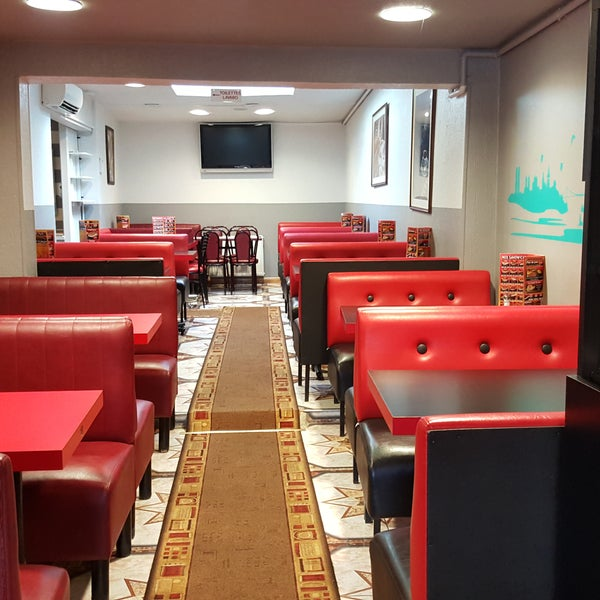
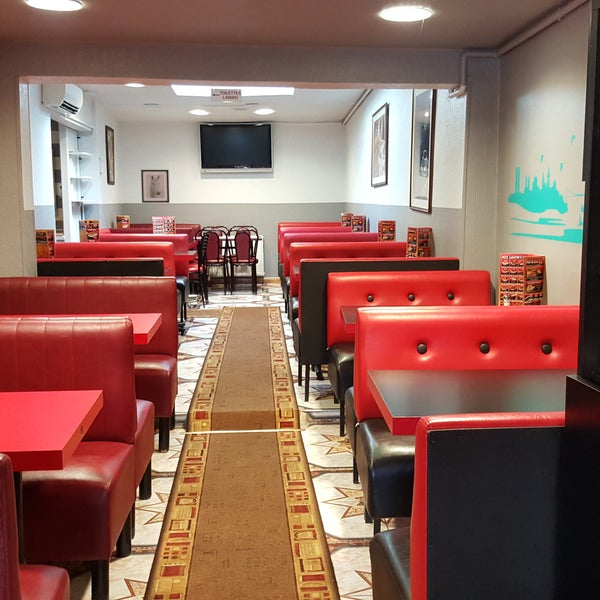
+ wall art (155, 186)
